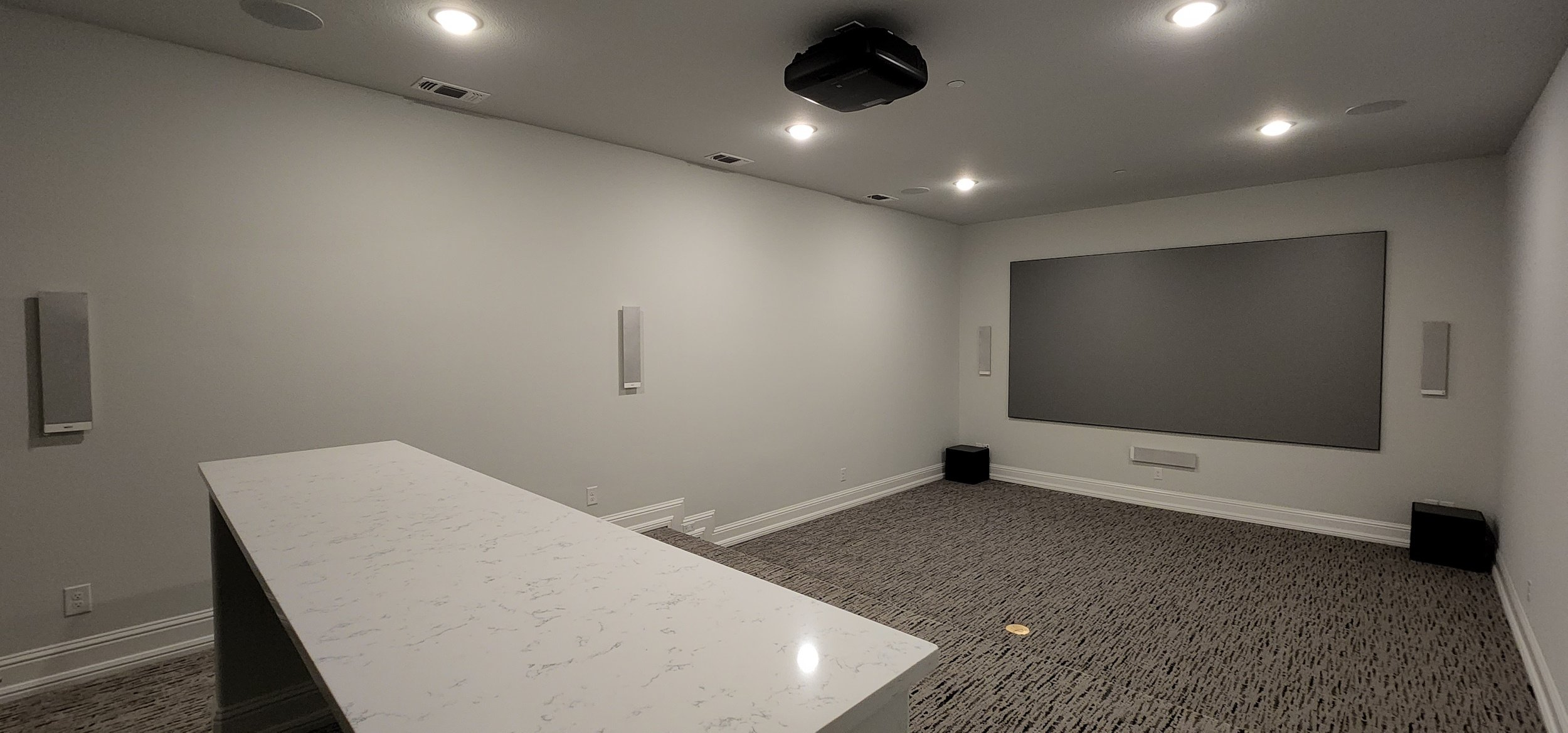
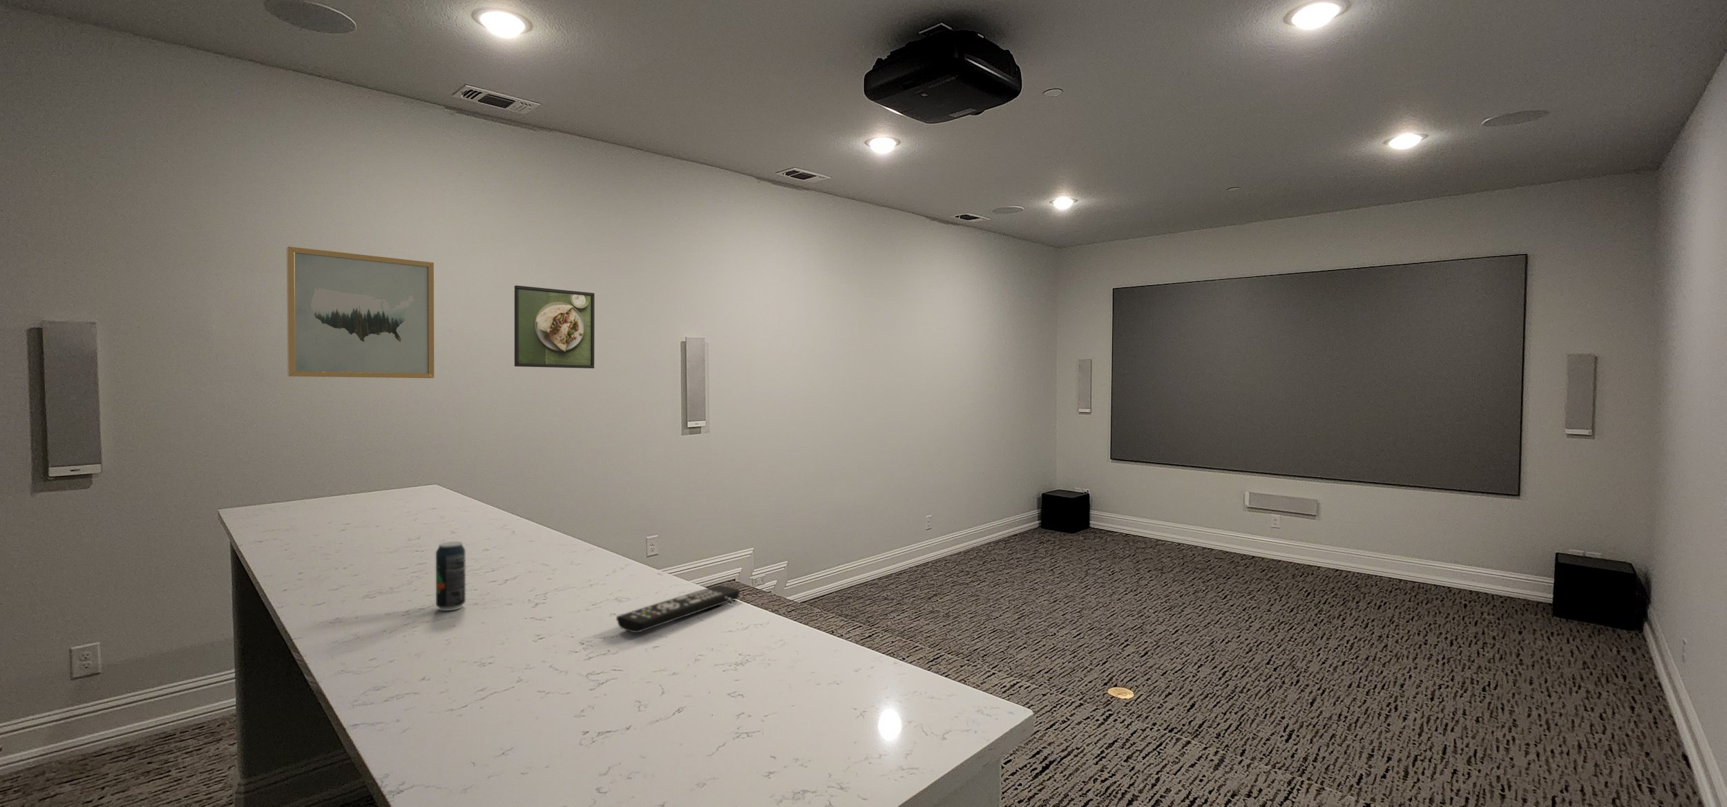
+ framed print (555, 328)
+ remote control (682, 607)
+ soda can (450, 576)
+ wall art (365, 316)
